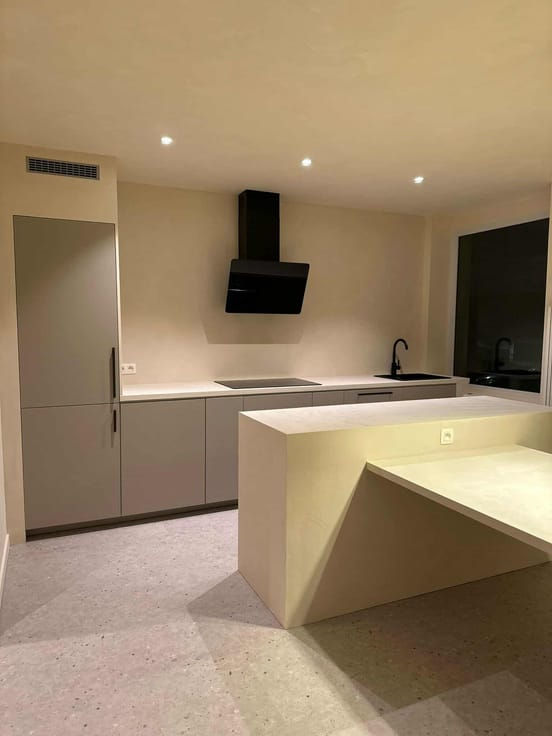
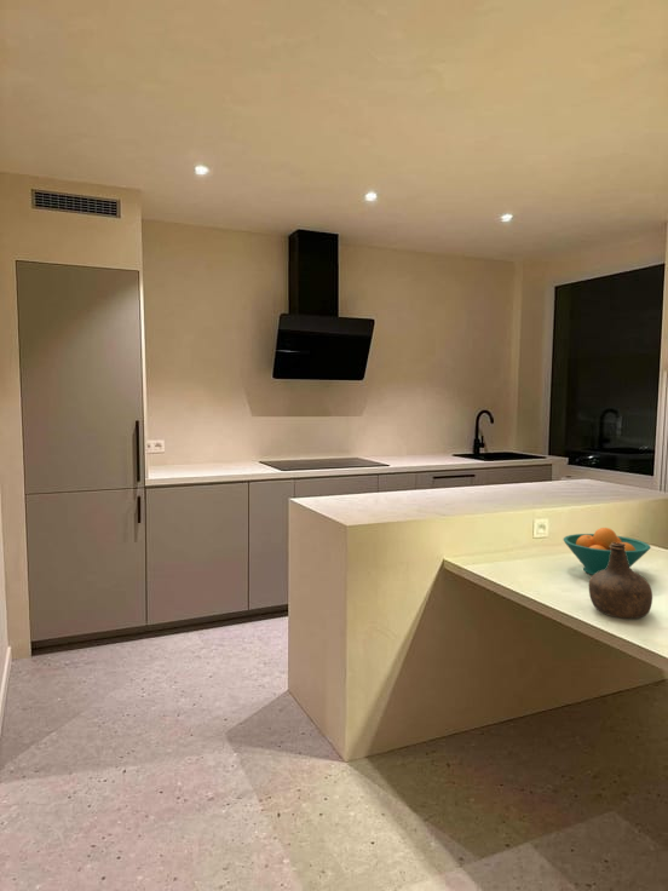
+ bottle (620, 577)
+ fruit bowl (605, 550)
